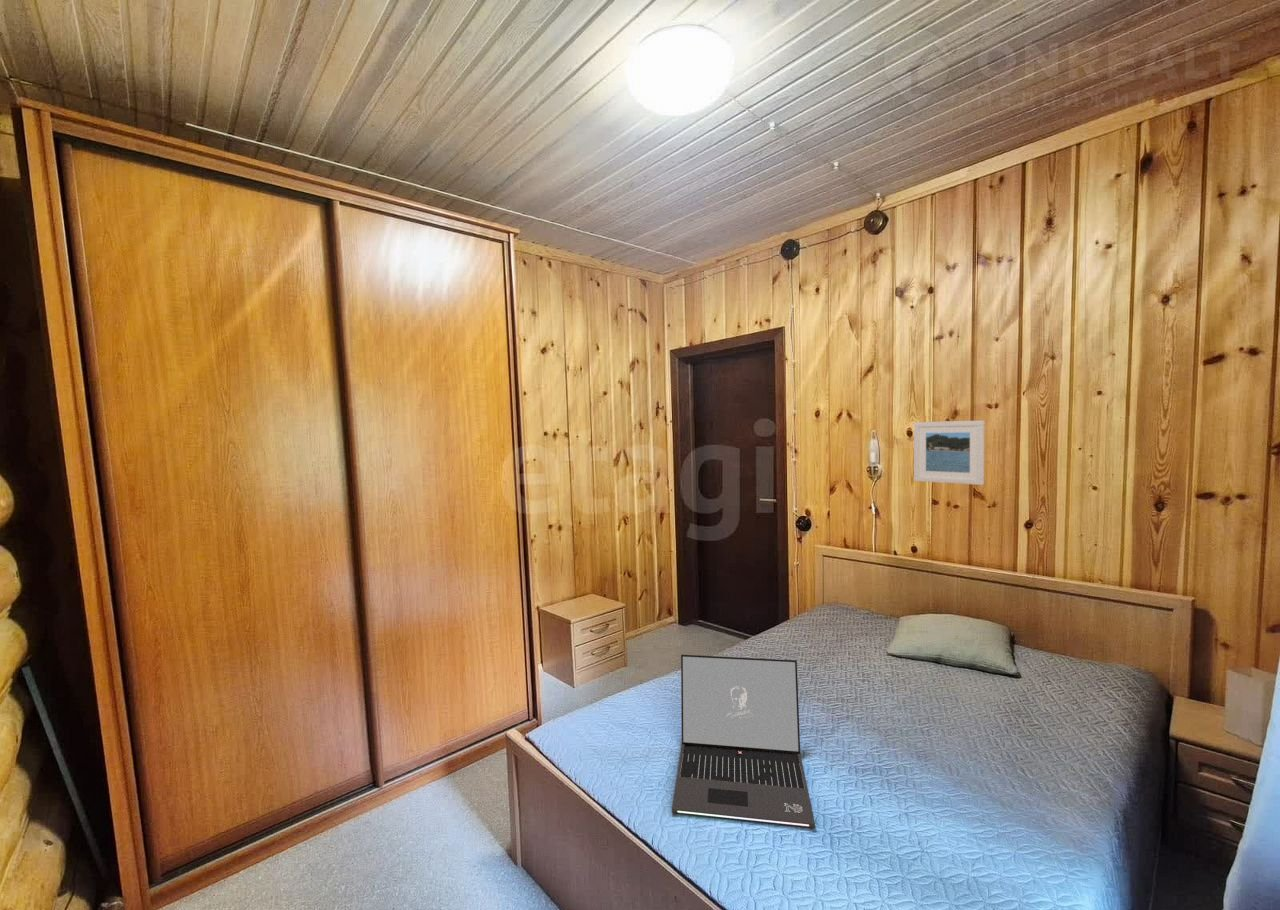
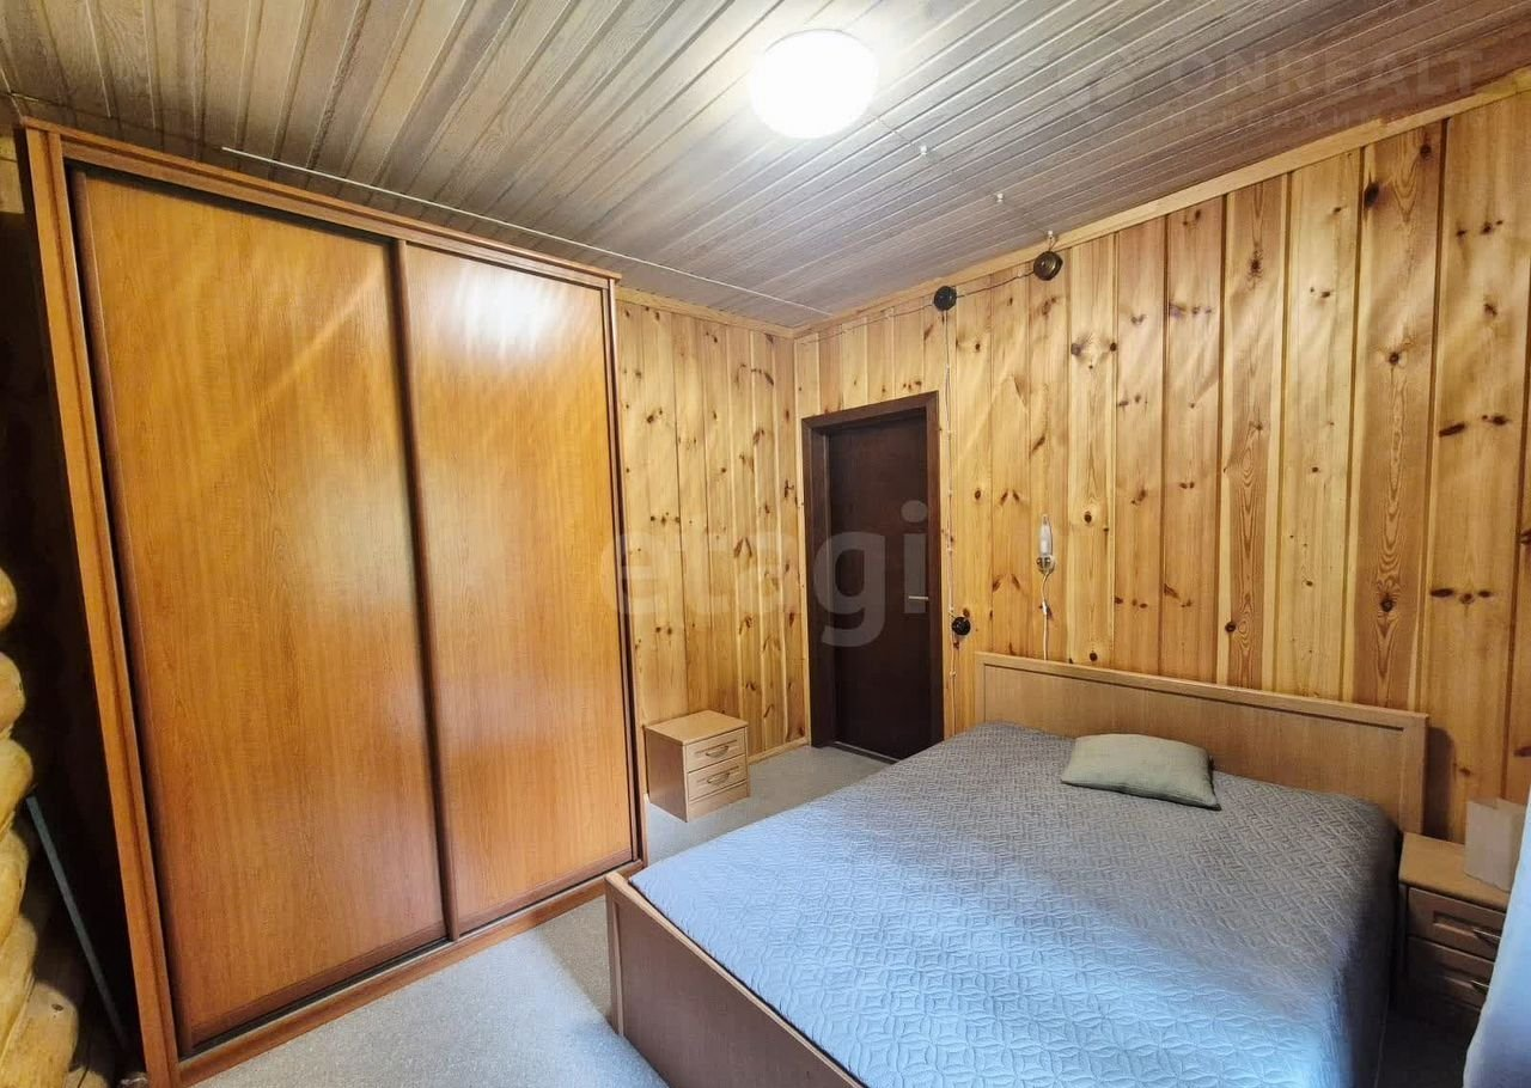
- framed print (947, 452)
- laptop (739, 730)
